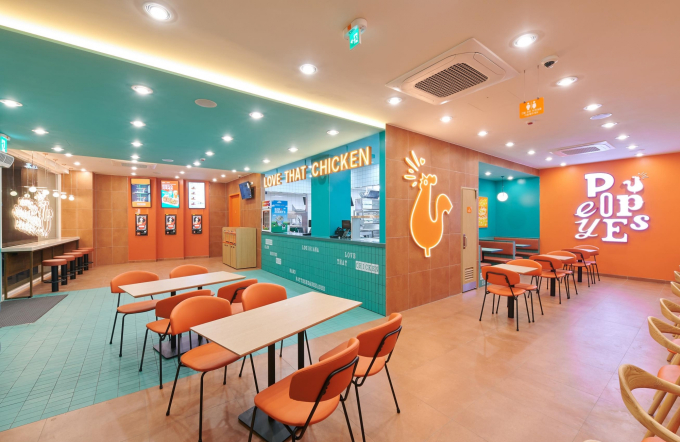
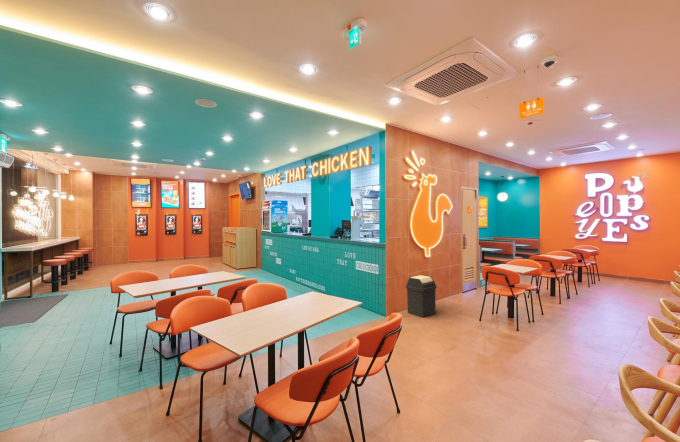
+ trash bin (421, 295)
